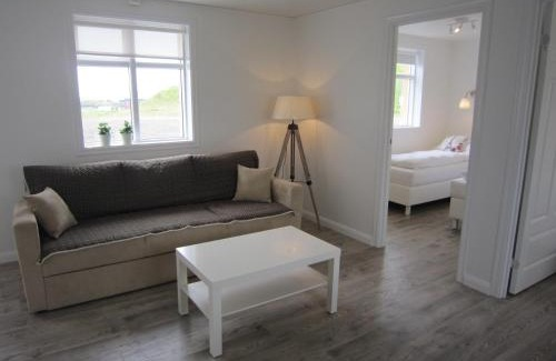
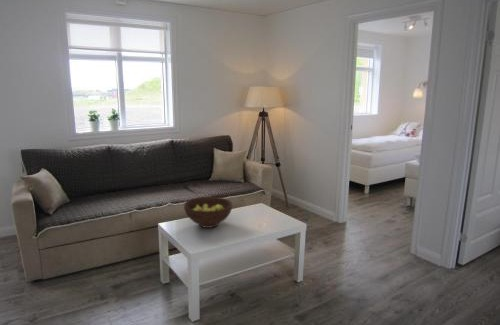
+ fruit bowl (208, 214)
